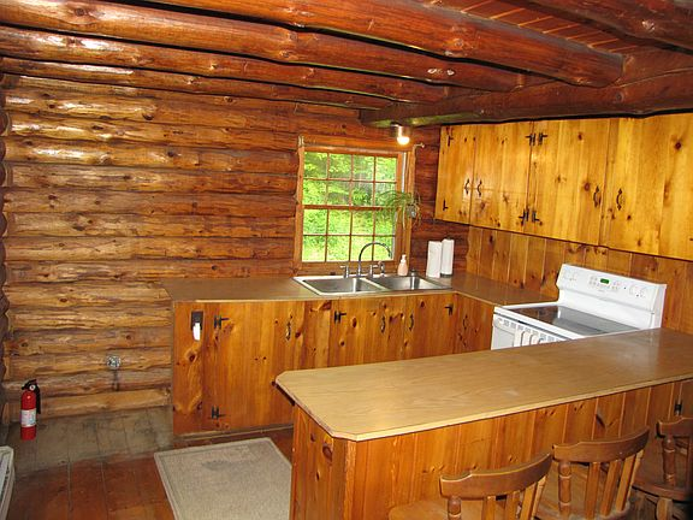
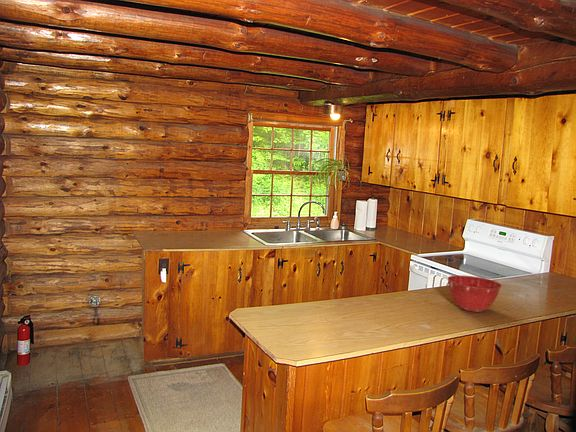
+ mixing bowl (472, 294)
